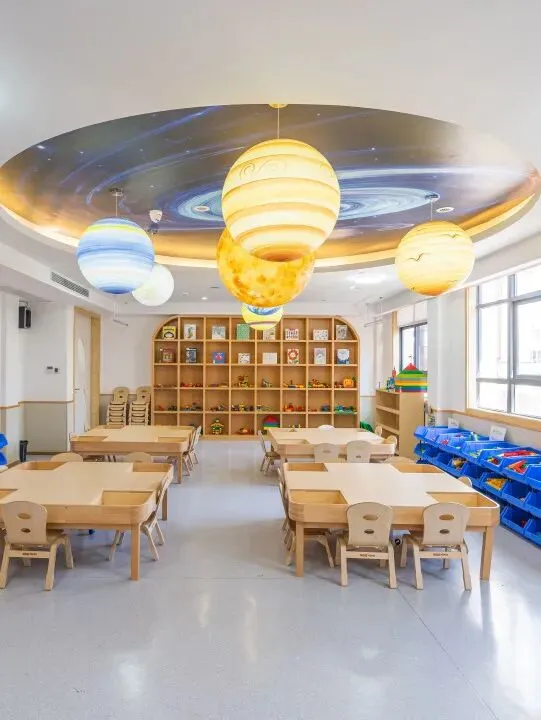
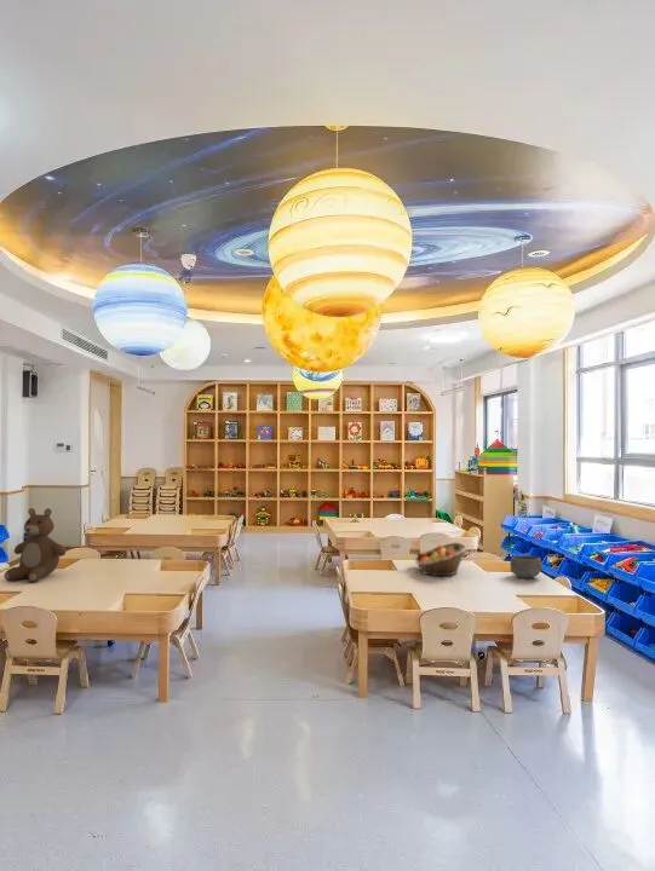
+ fruit basket (441, 558)
+ bear (33, 543)
+ bowl (525, 566)
